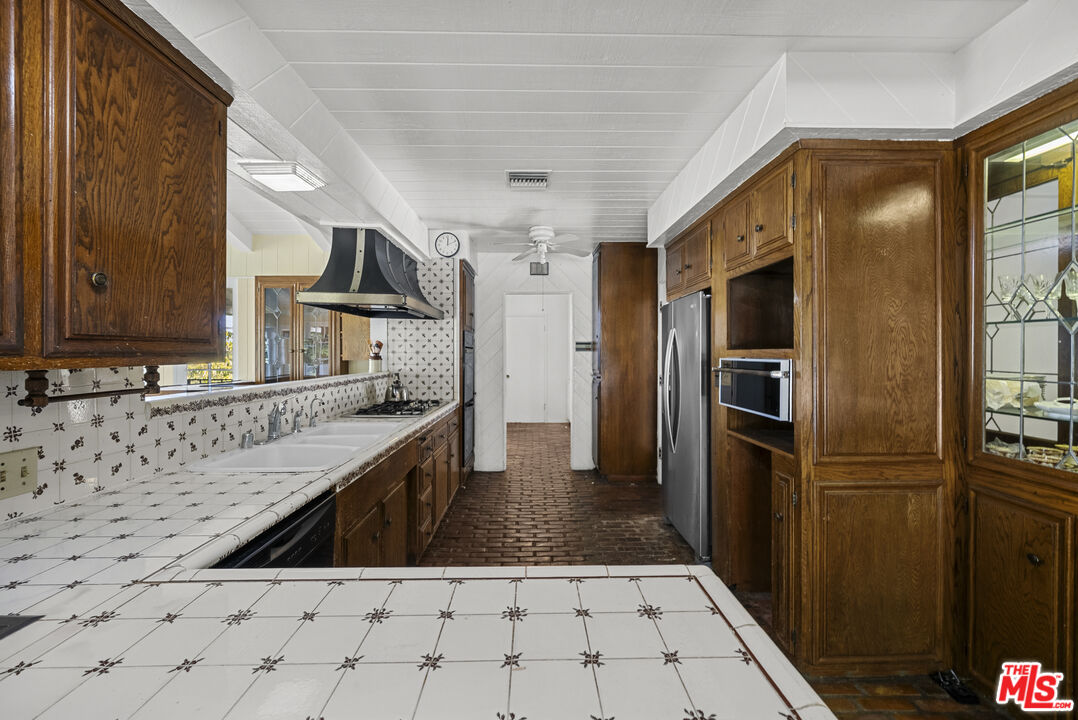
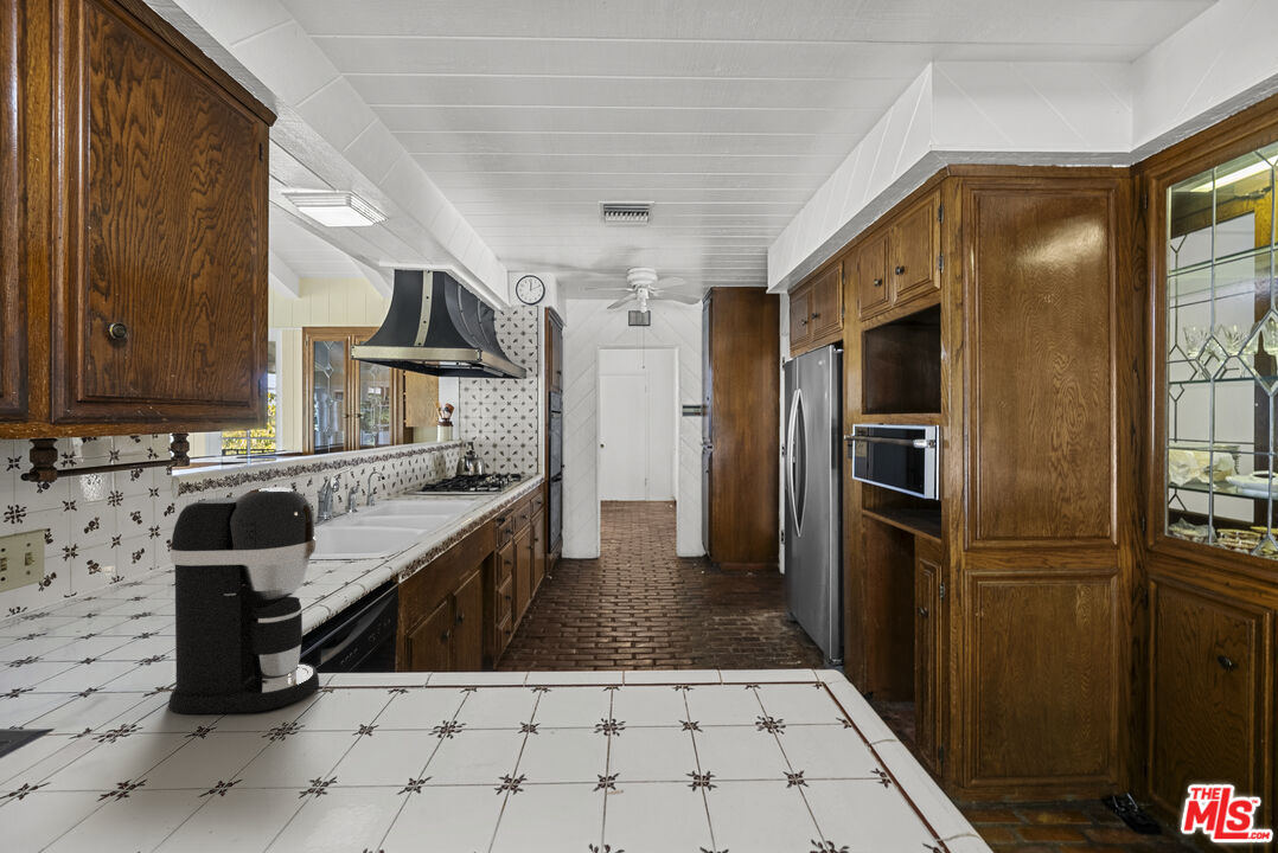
+ coffee maker (245, 590)
